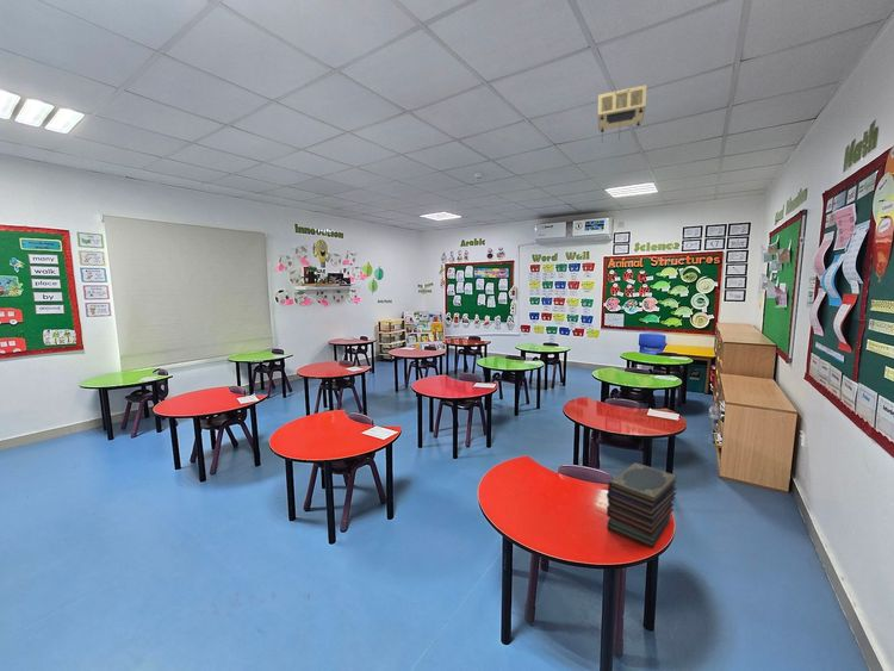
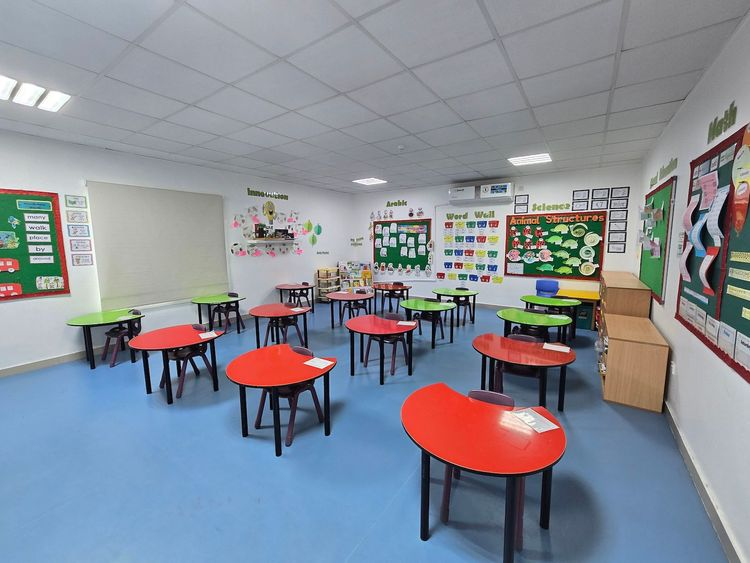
- book stack (641, 502)
- projector (620, 112)
